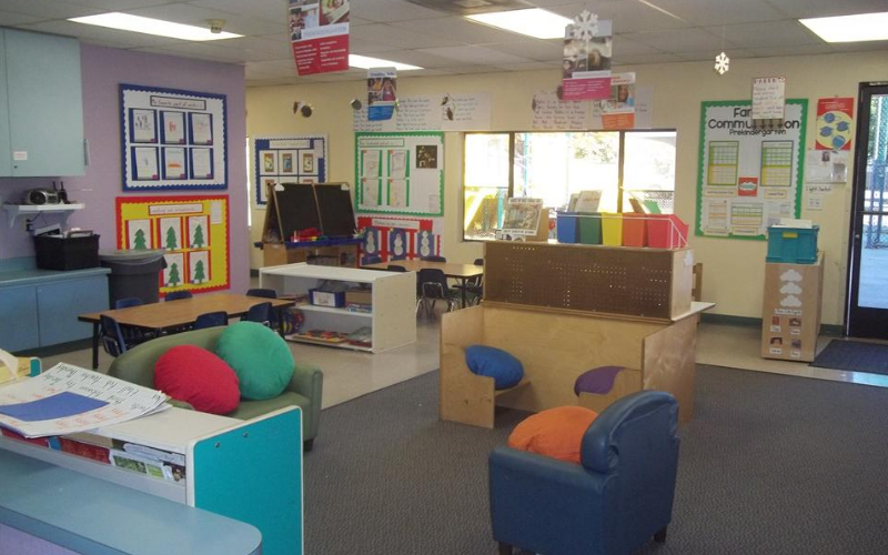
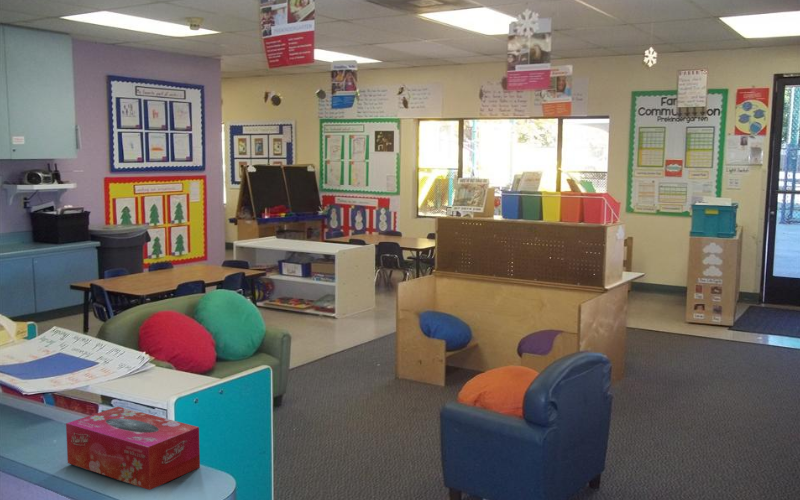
+ tissue box (132, 445)
